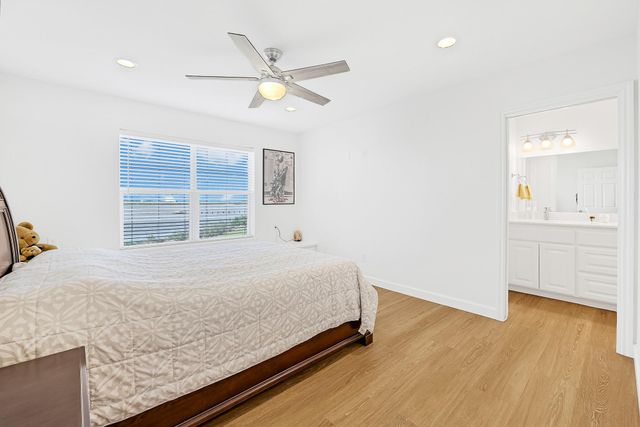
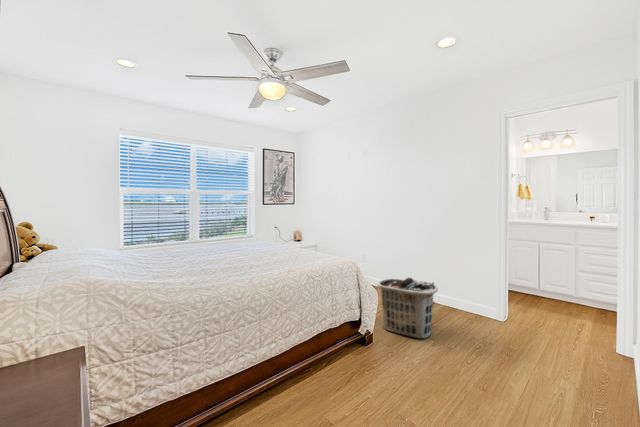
+ clothes hamper (406, 303)
